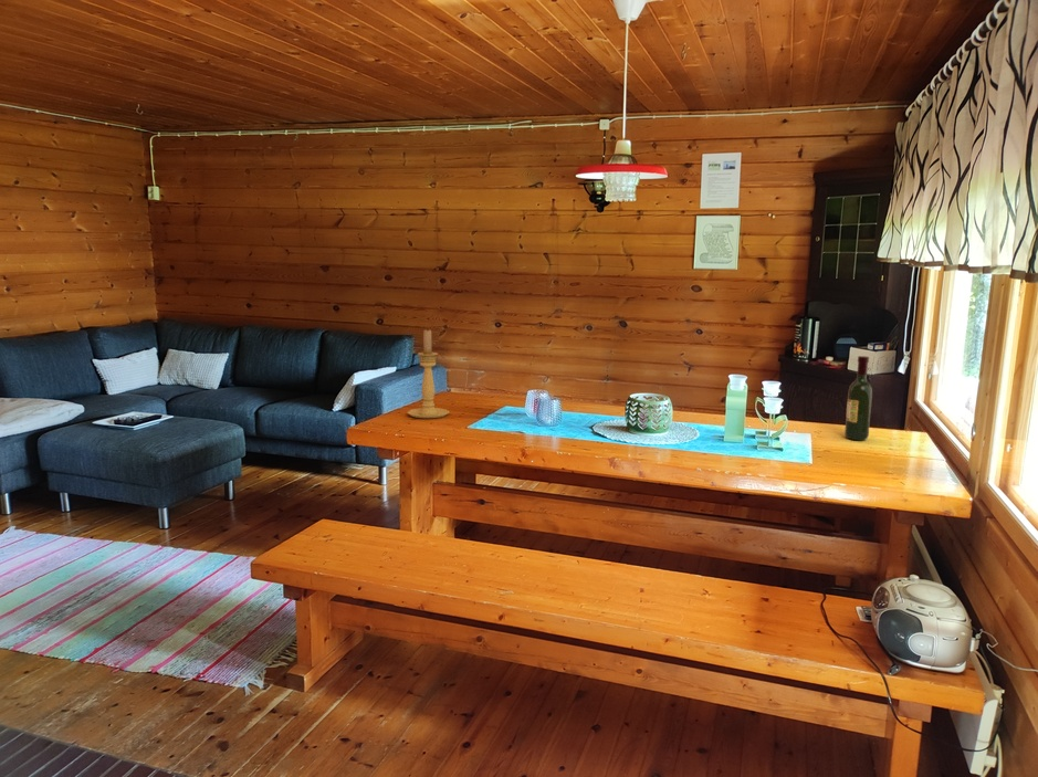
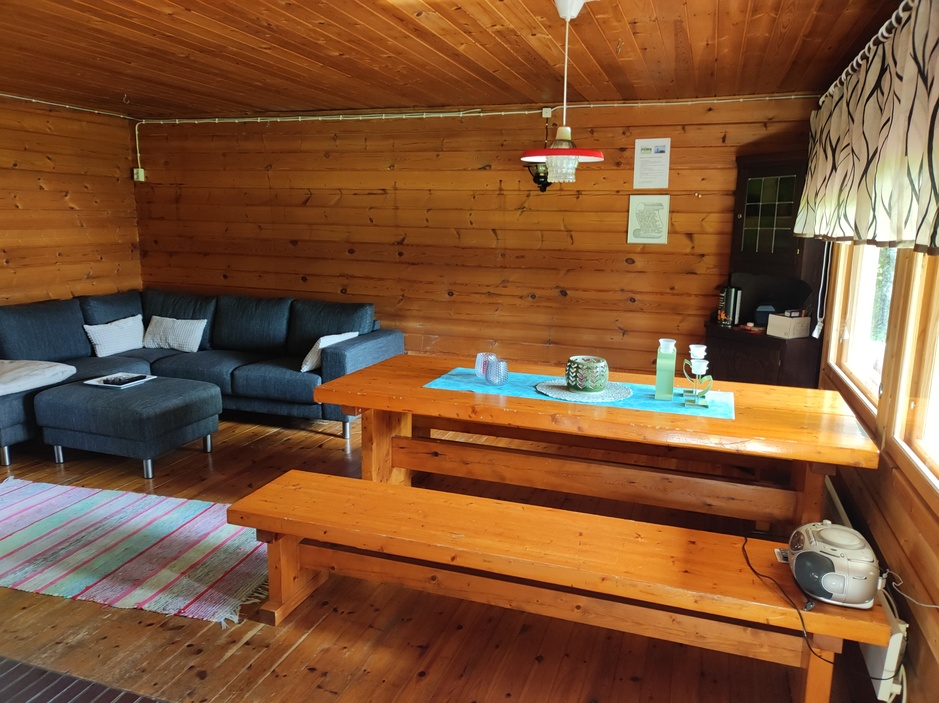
- candle holder (428, 371)
- wine bottle (859, 398)
